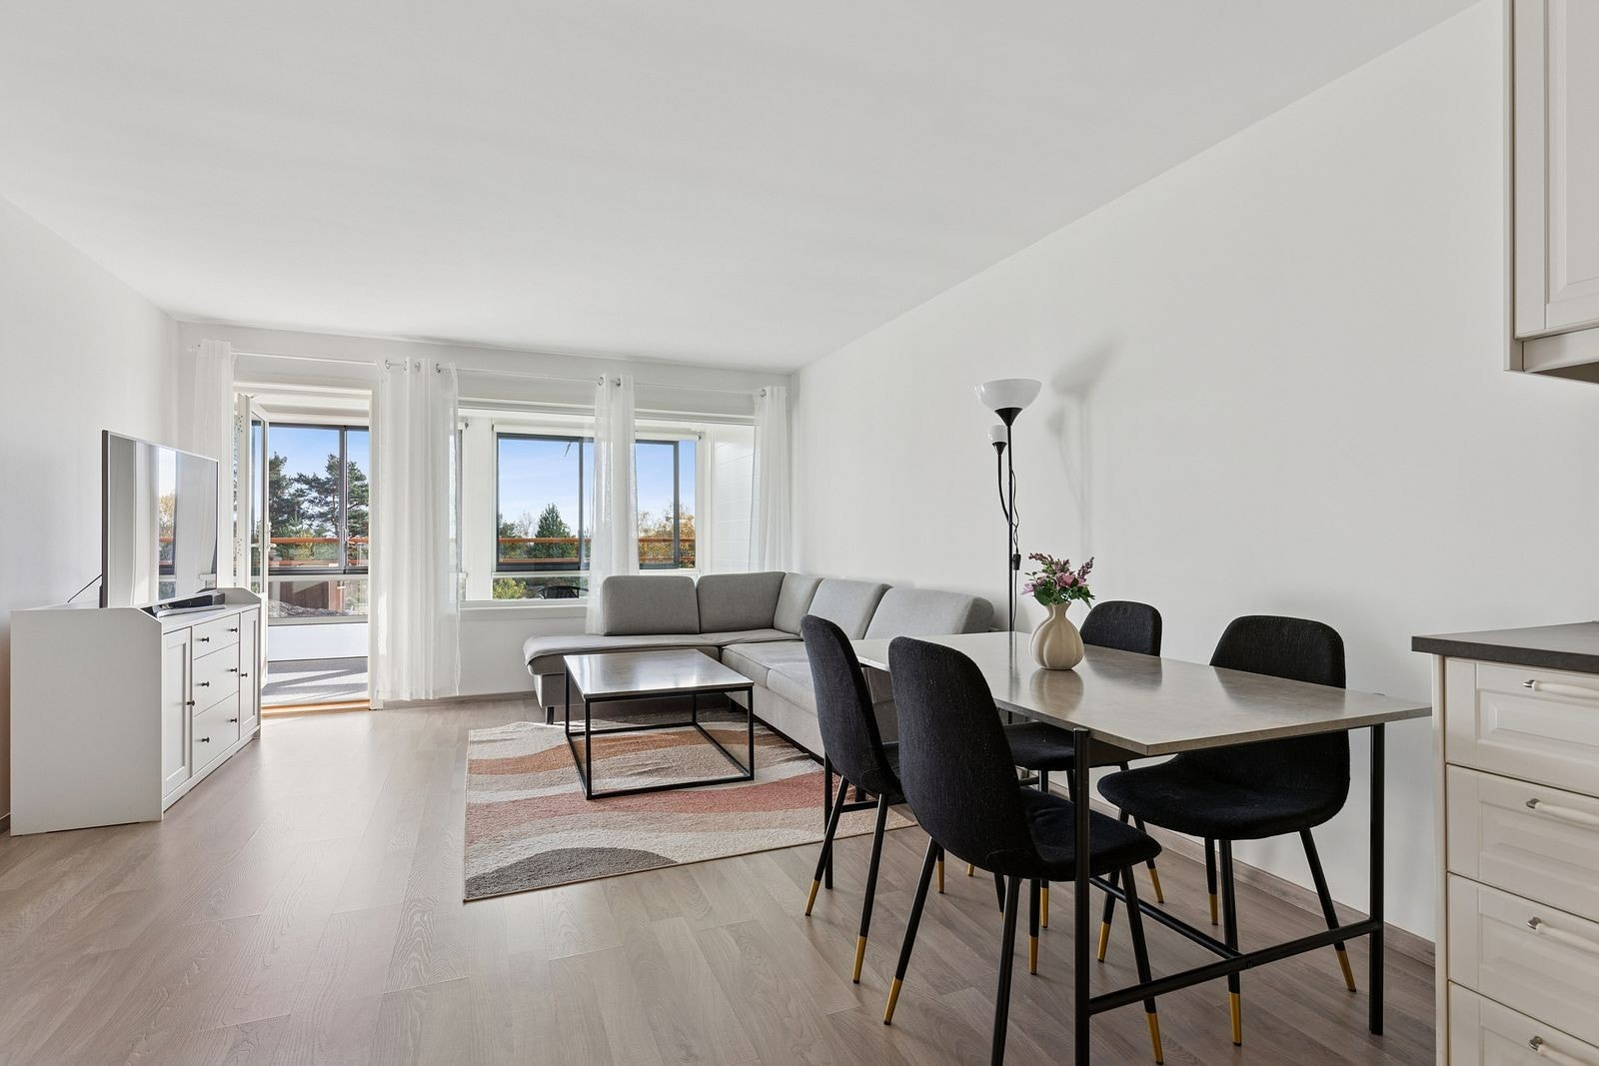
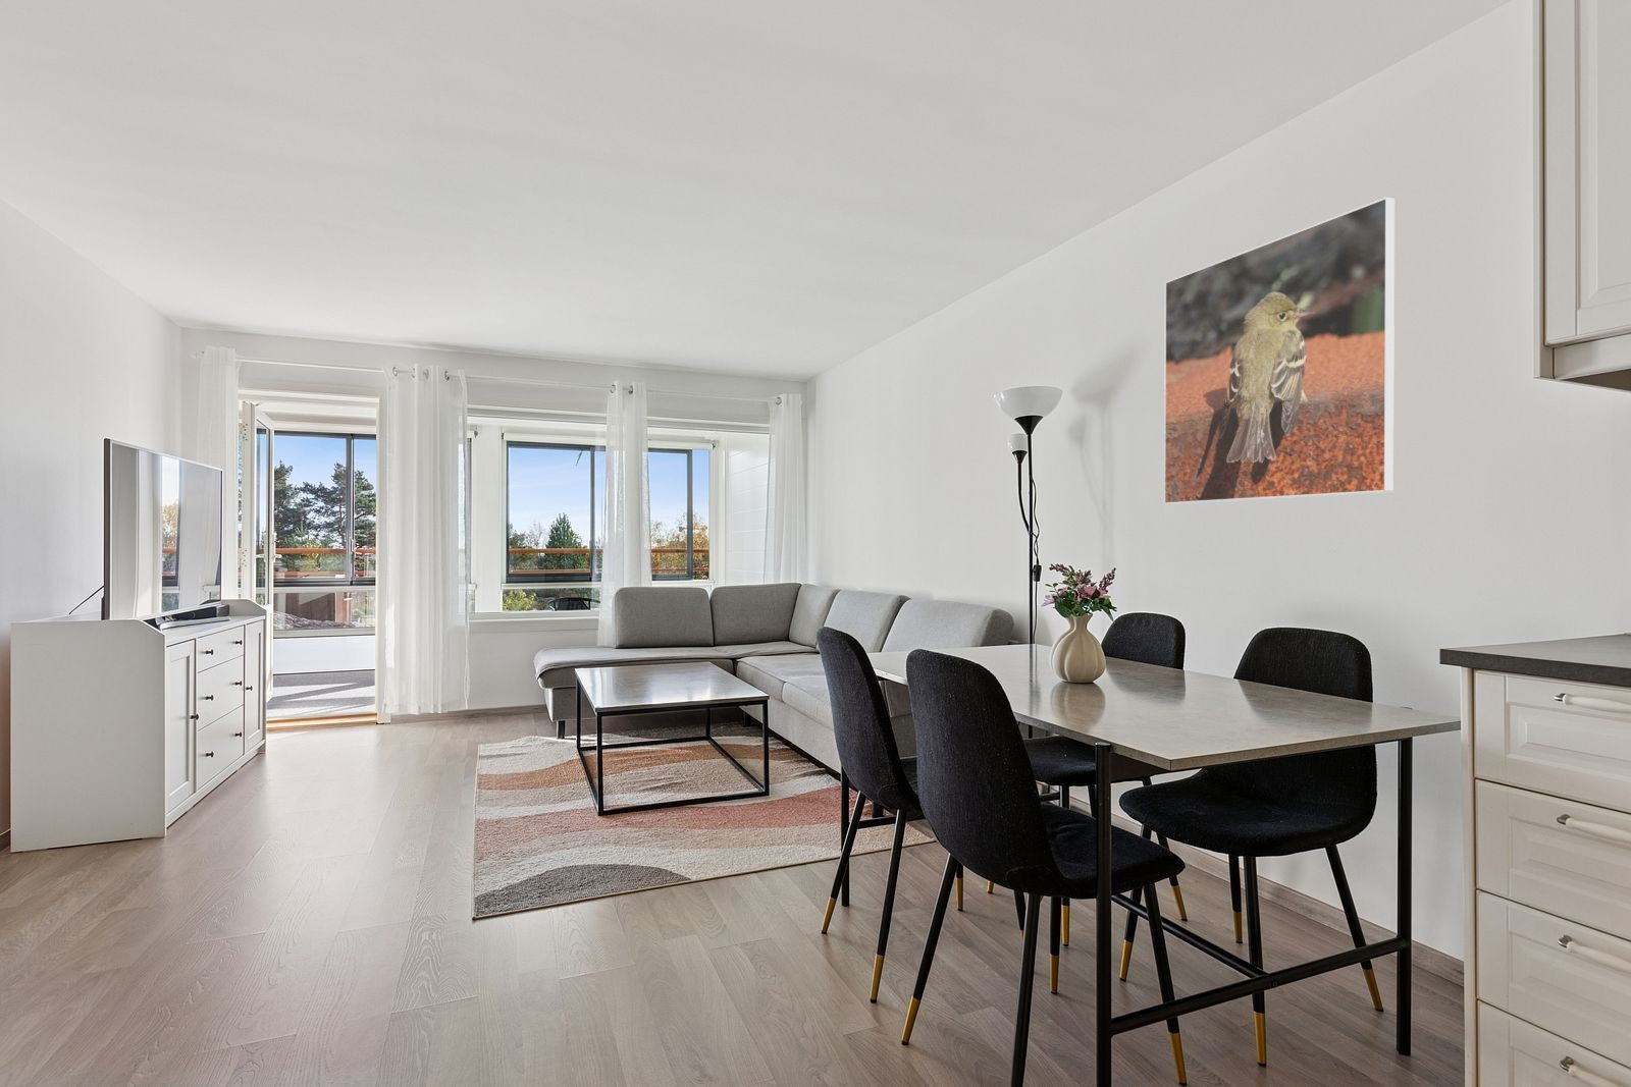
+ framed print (1263, 372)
